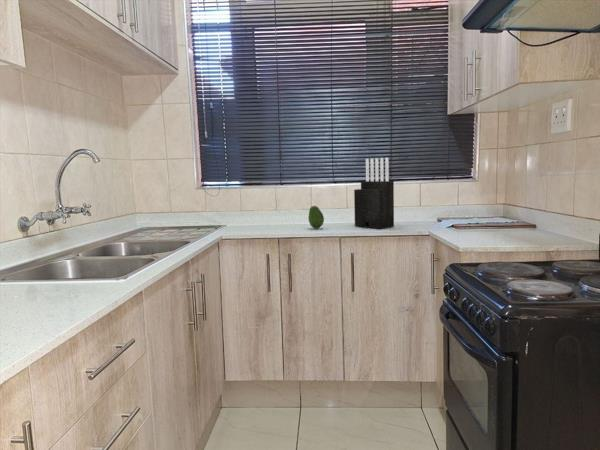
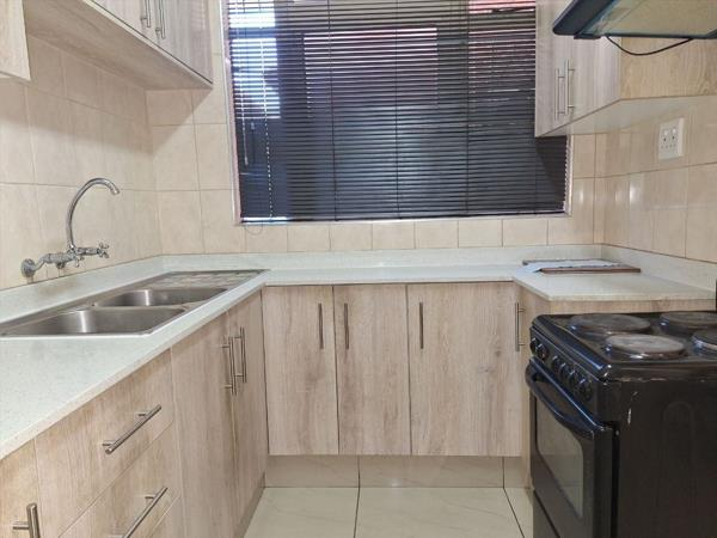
- fruit (316, 216)
- knife block (372, 192)
